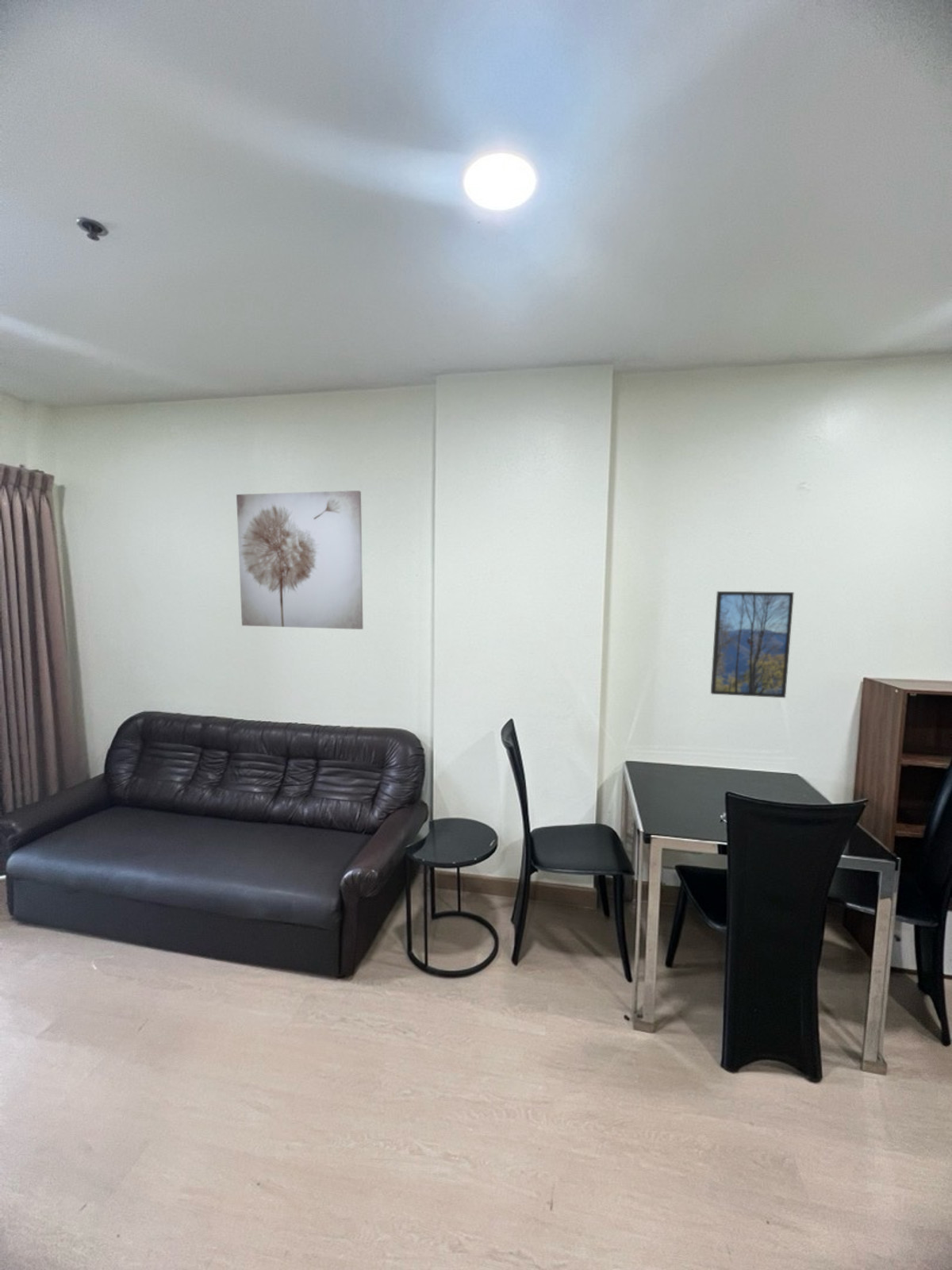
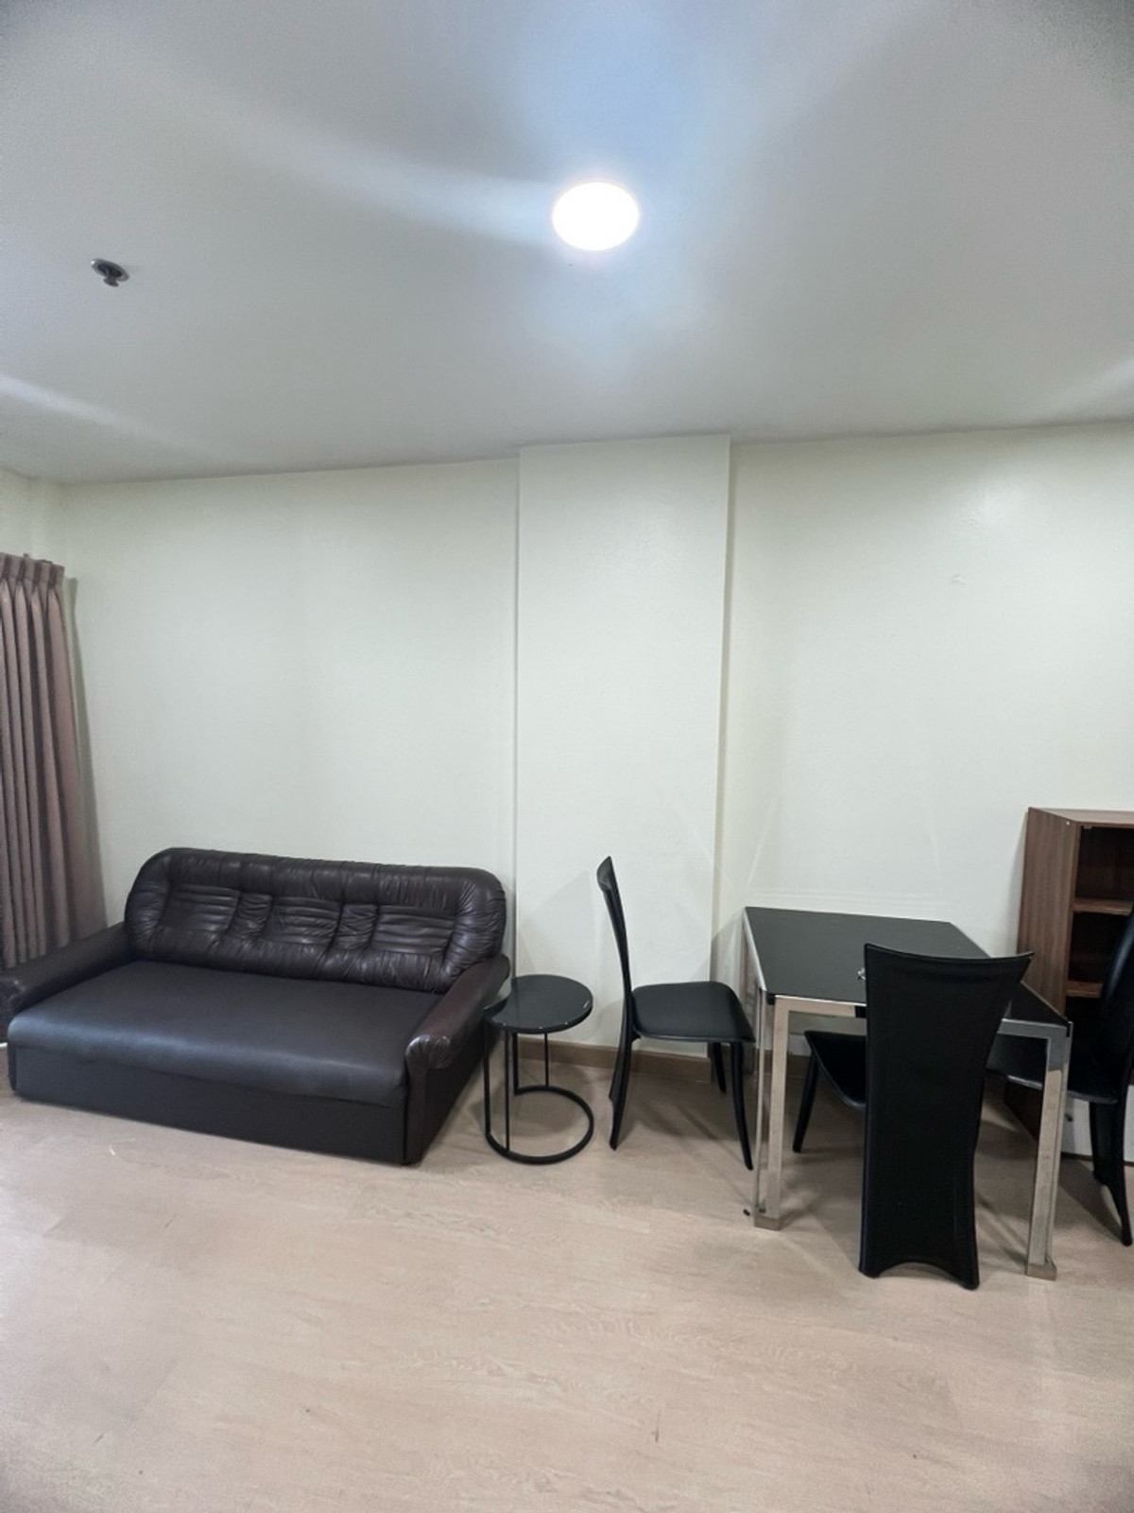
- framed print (750, 644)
- wall art (299, 560)
